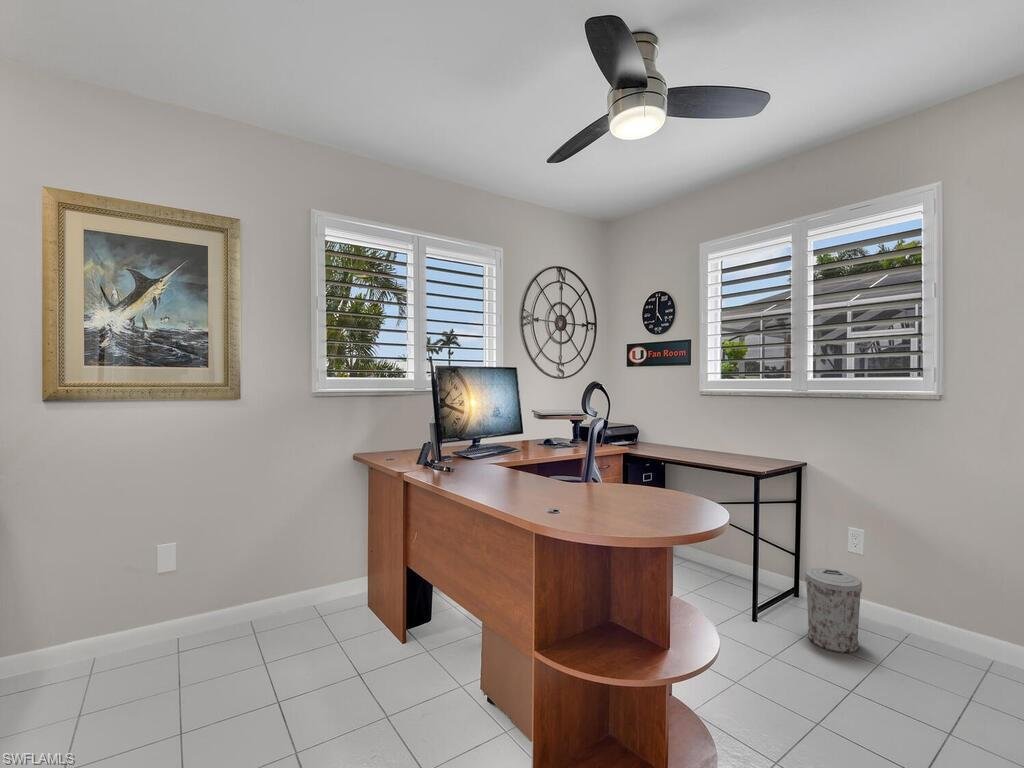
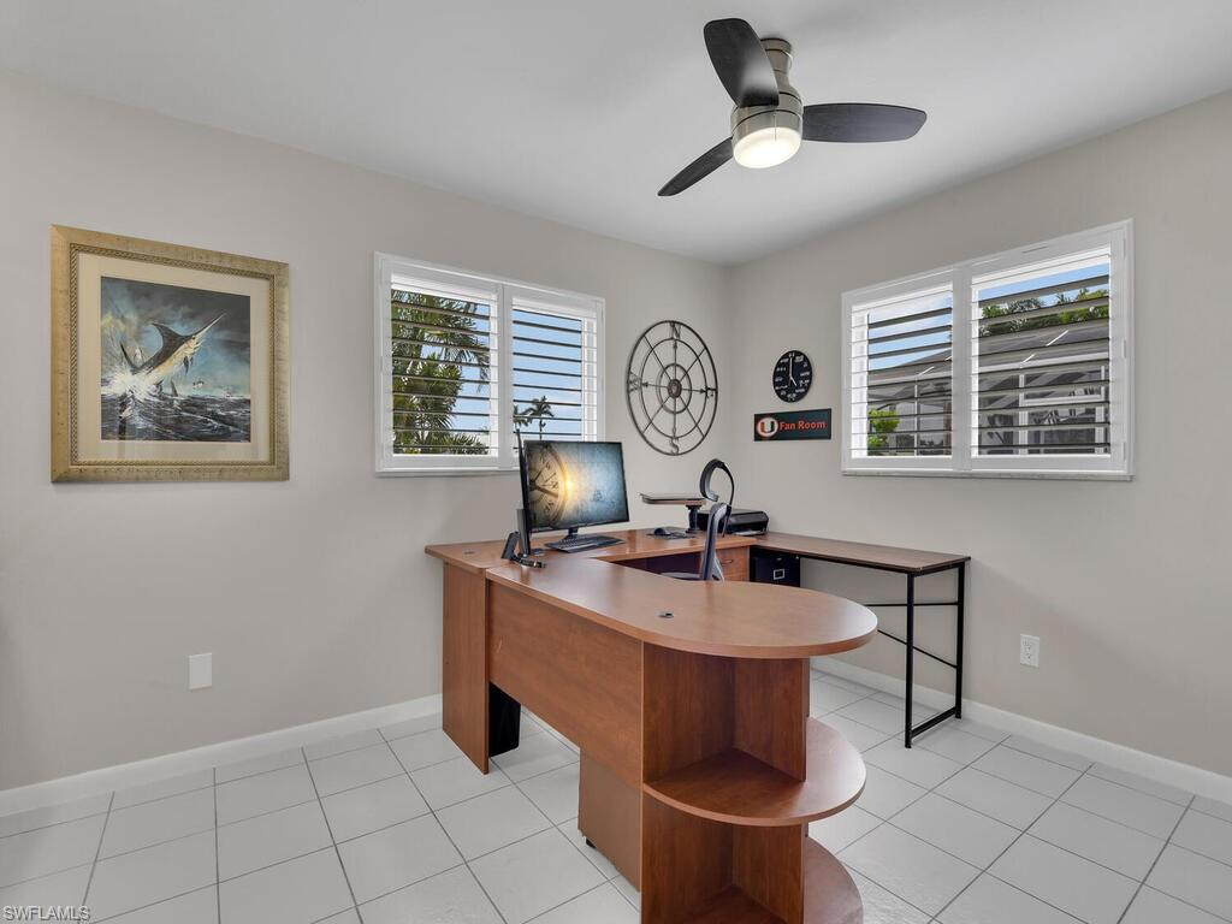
- trash can (832, 606)
